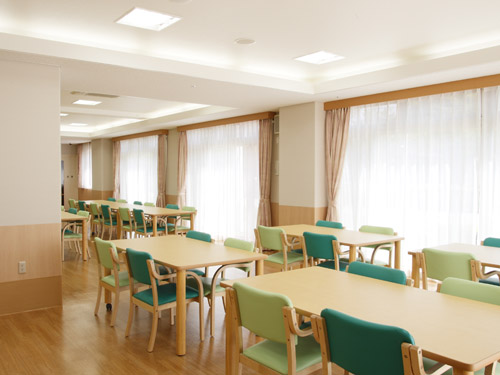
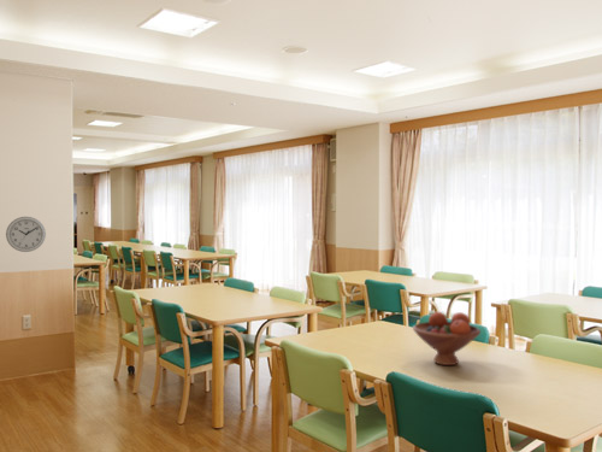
+ wall clock (25, 234)
+ fruit bowl (445, 339)
